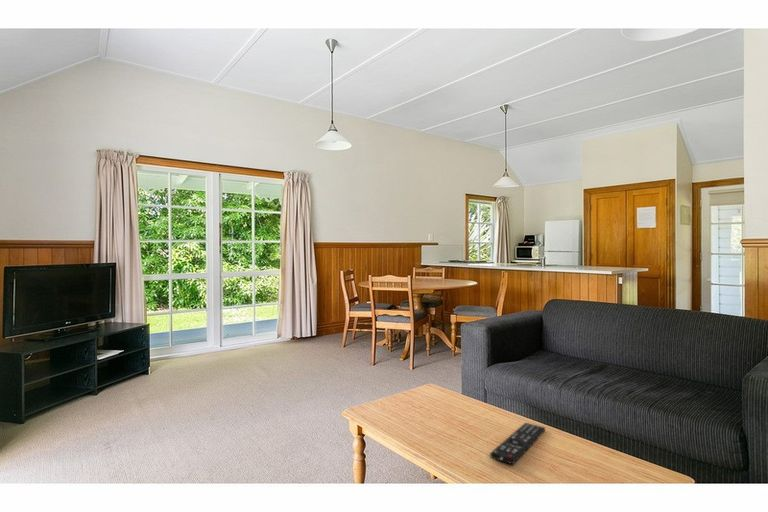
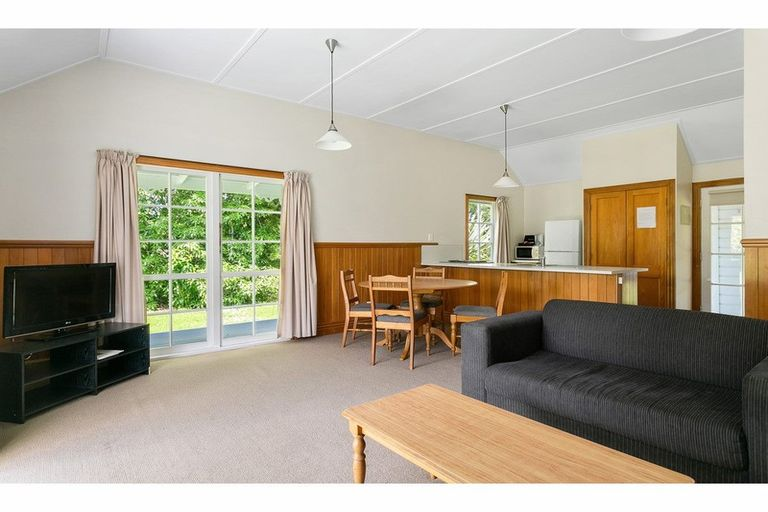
- remote control (519, 441)
